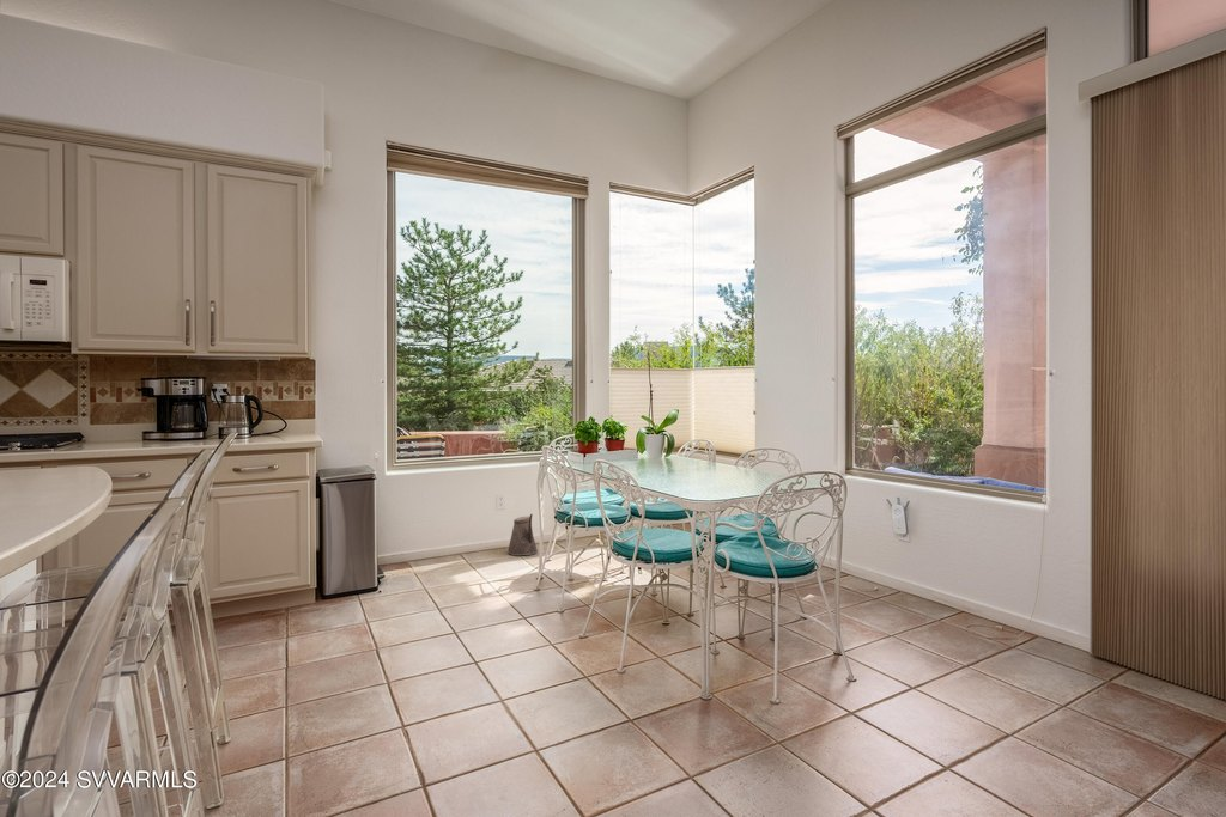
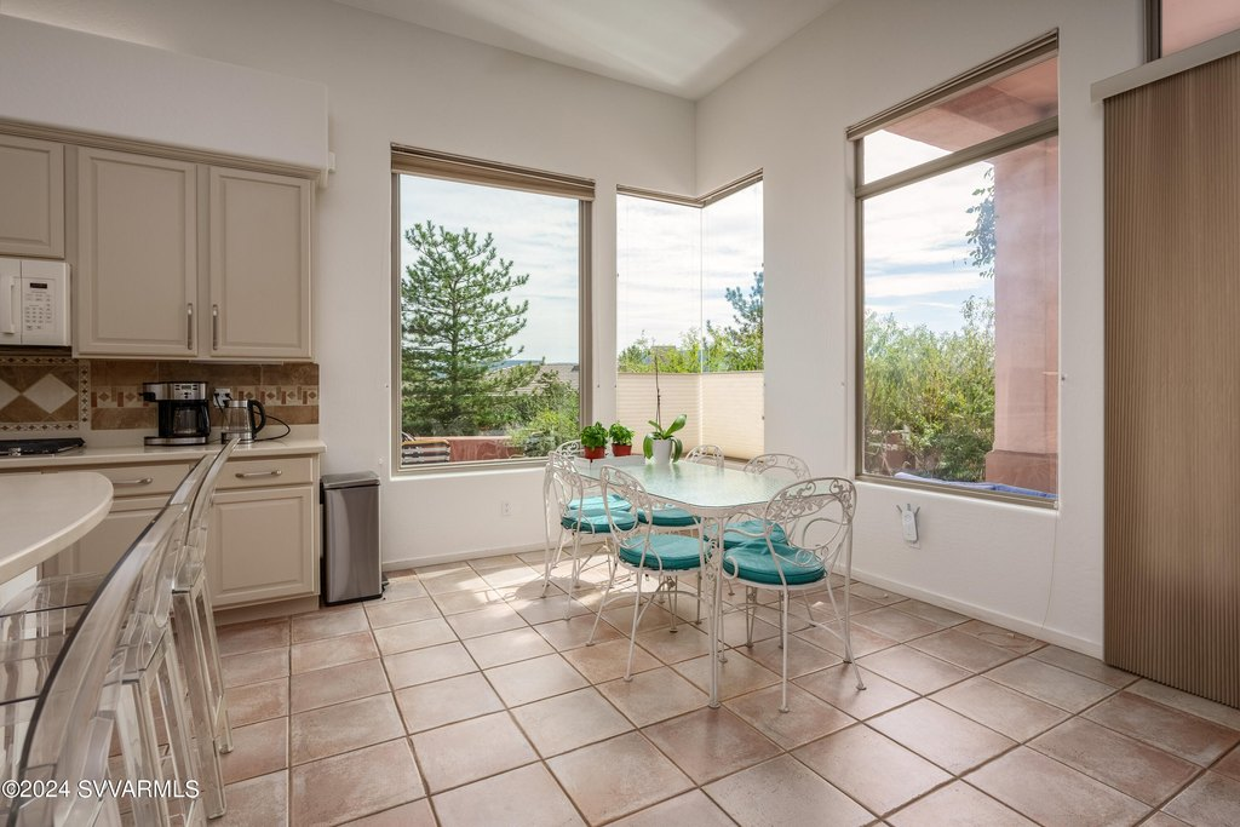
- watering can (523, 531)
